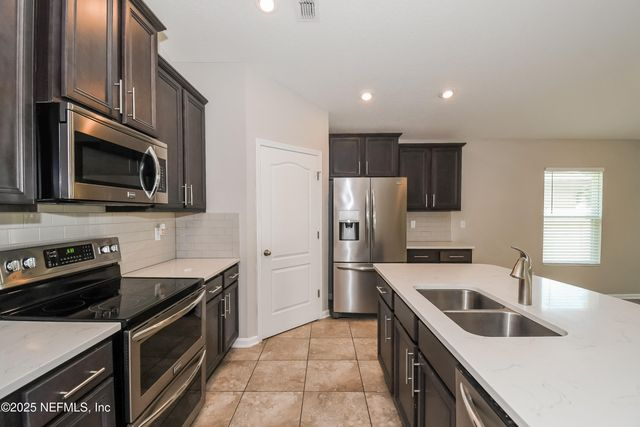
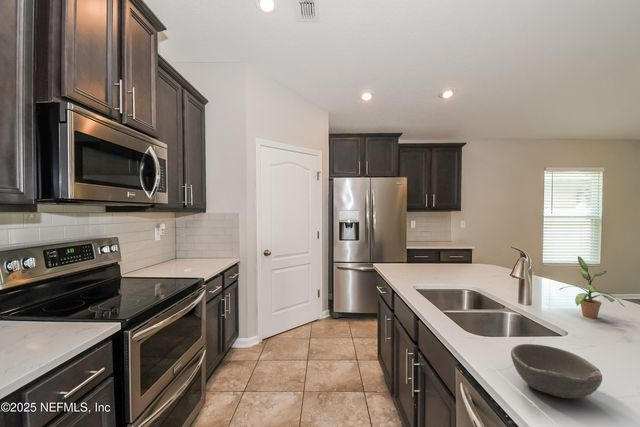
+ bowl (552, 373)
+ potted plant (591, 286)
